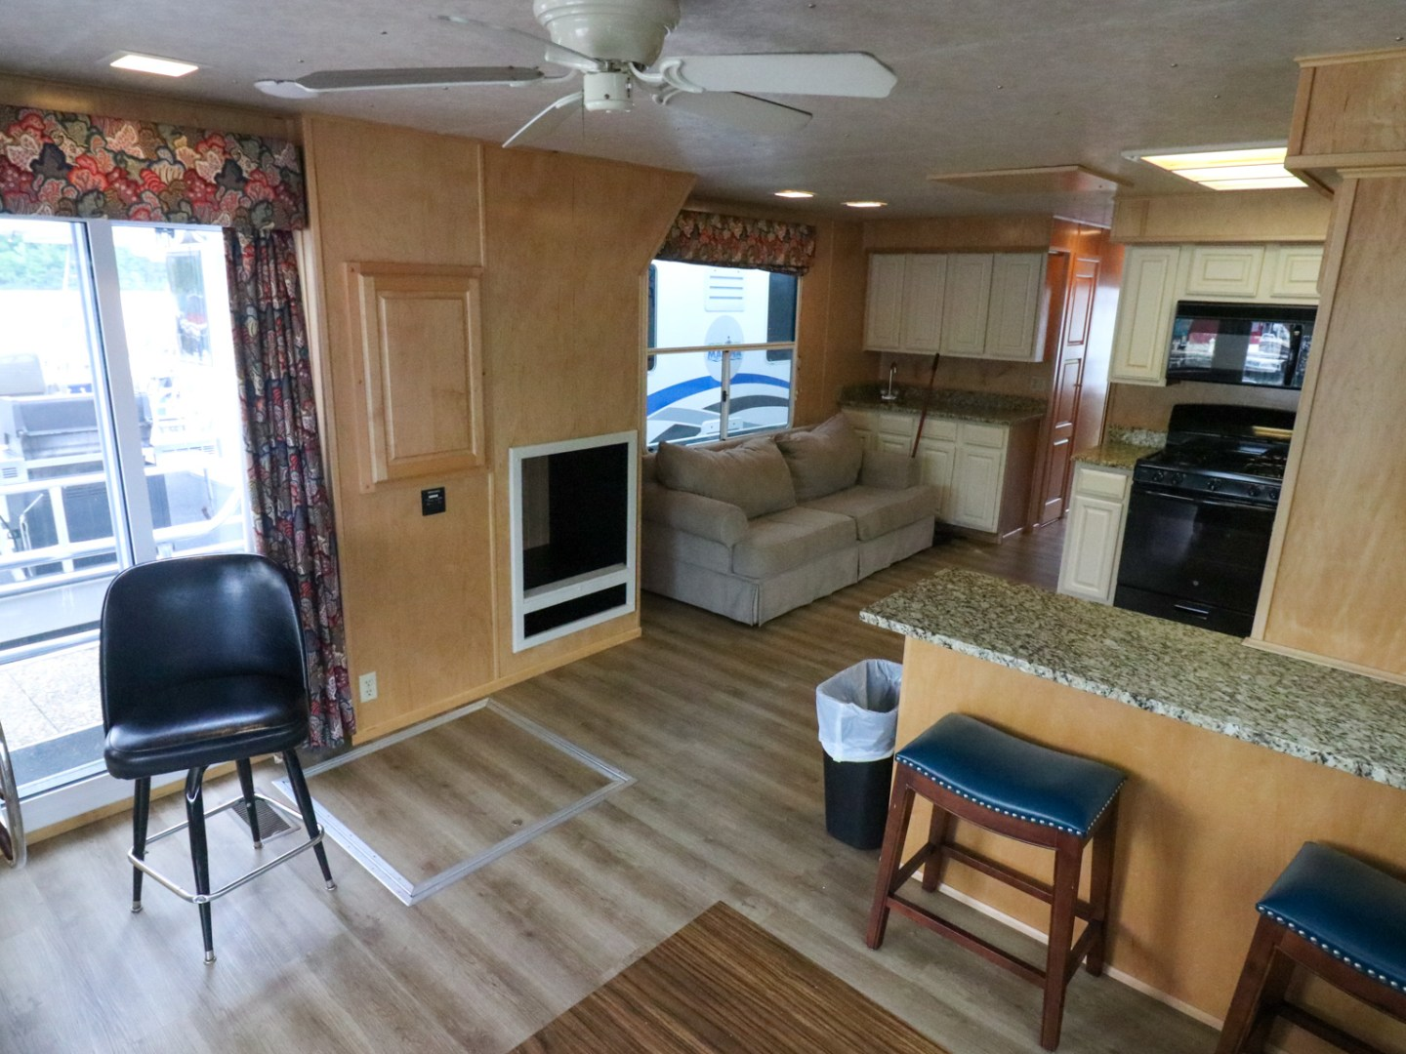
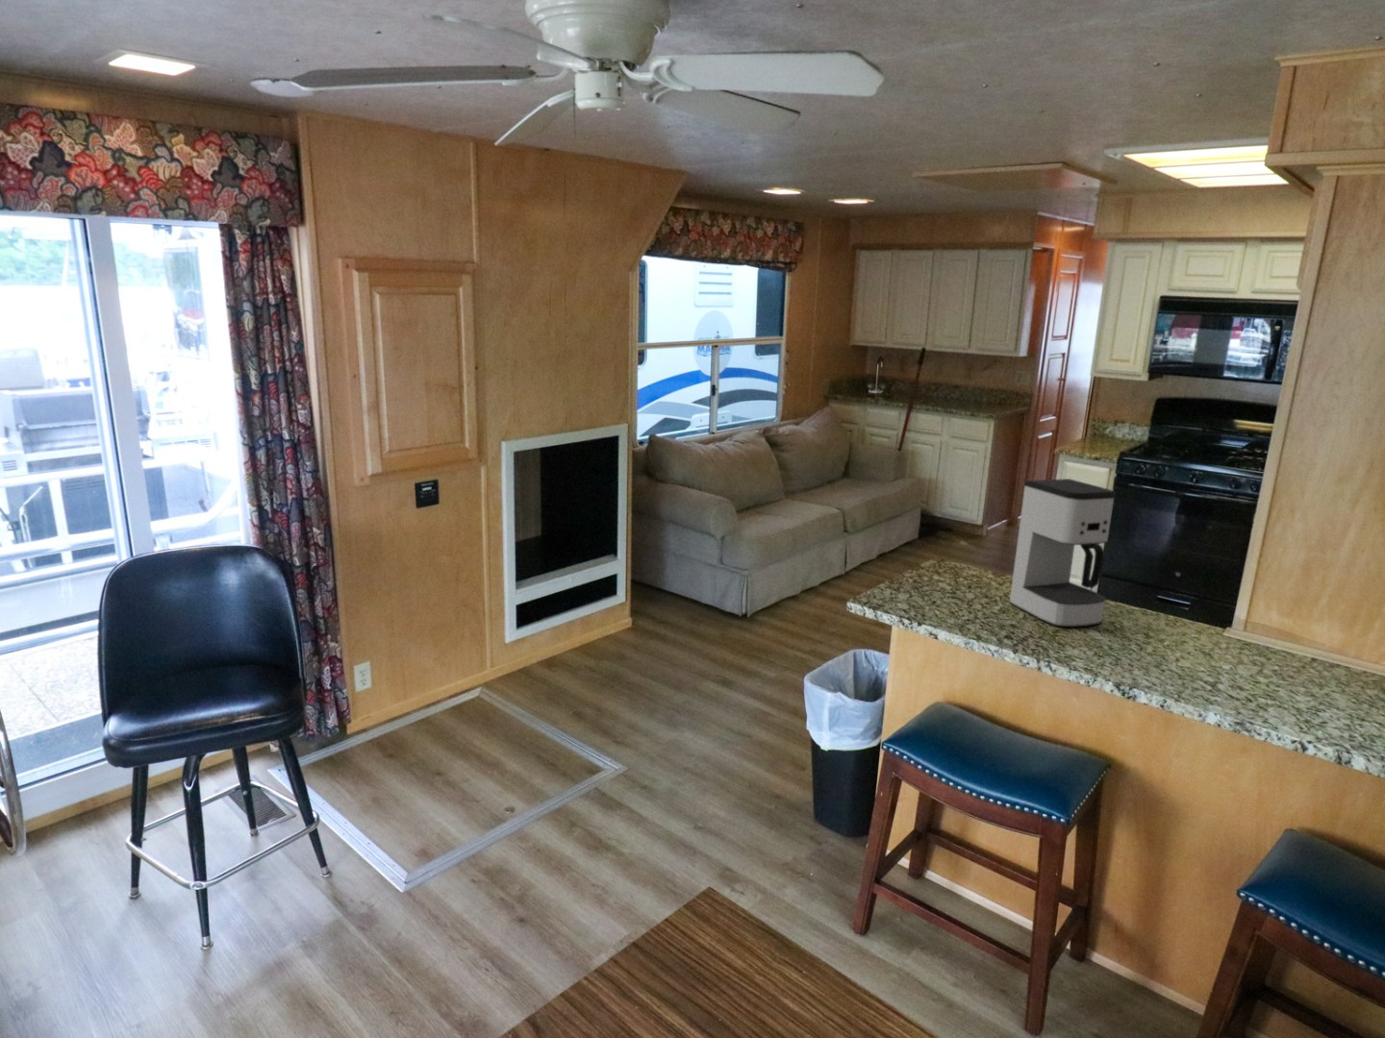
+ coffee maker (1071, 551)
